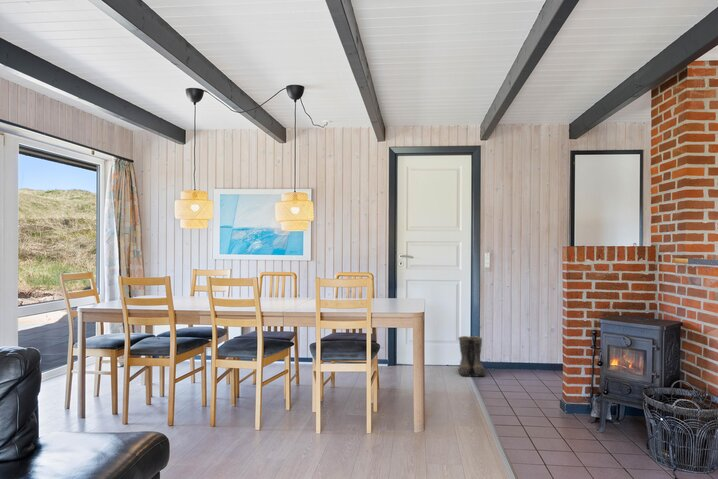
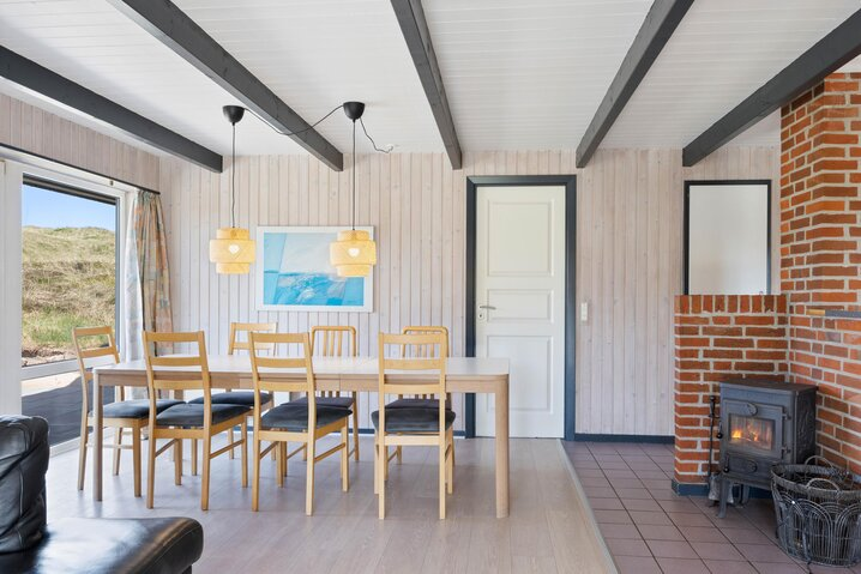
- boots (471, 355)
